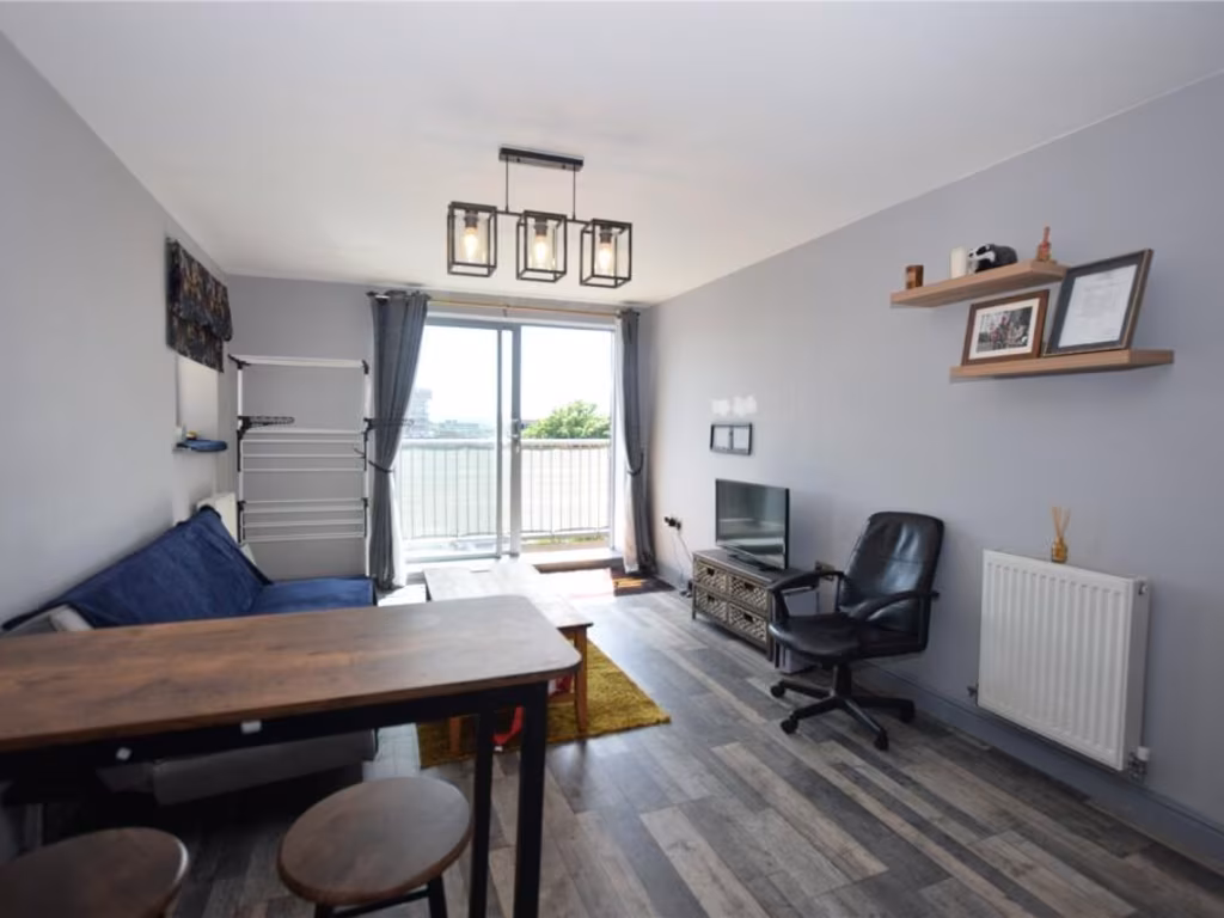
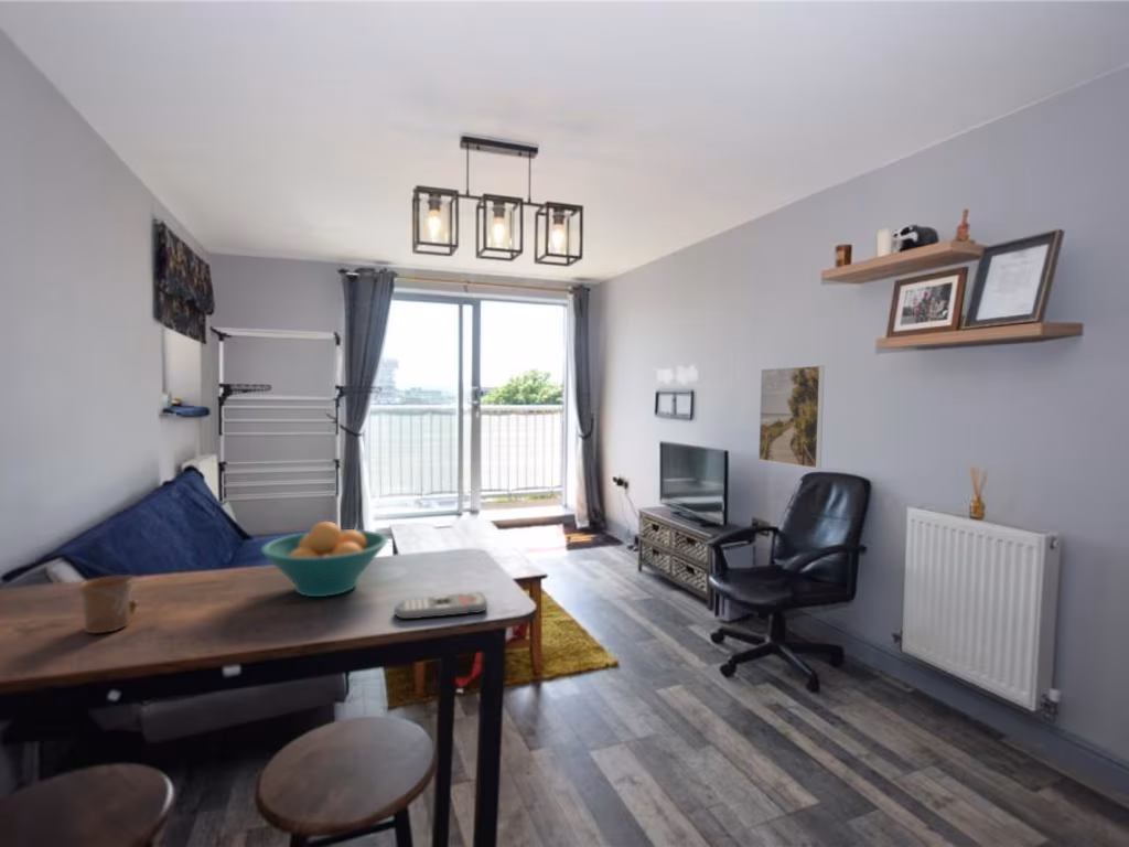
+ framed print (788, 416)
+ remote control (441, 605)
+ mug (111, 601)
+ fruit bowl (326, 555)
